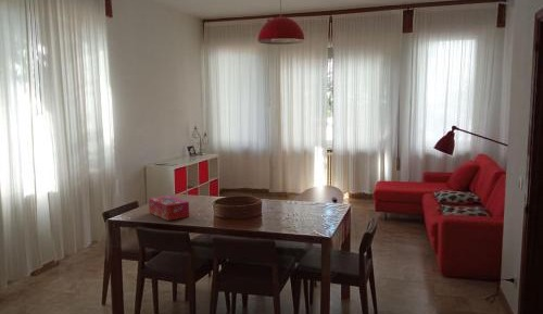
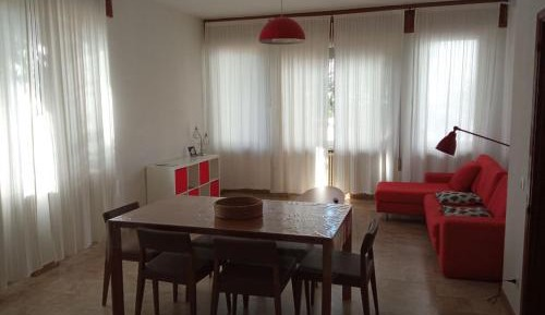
- tissue box (168, 206)
